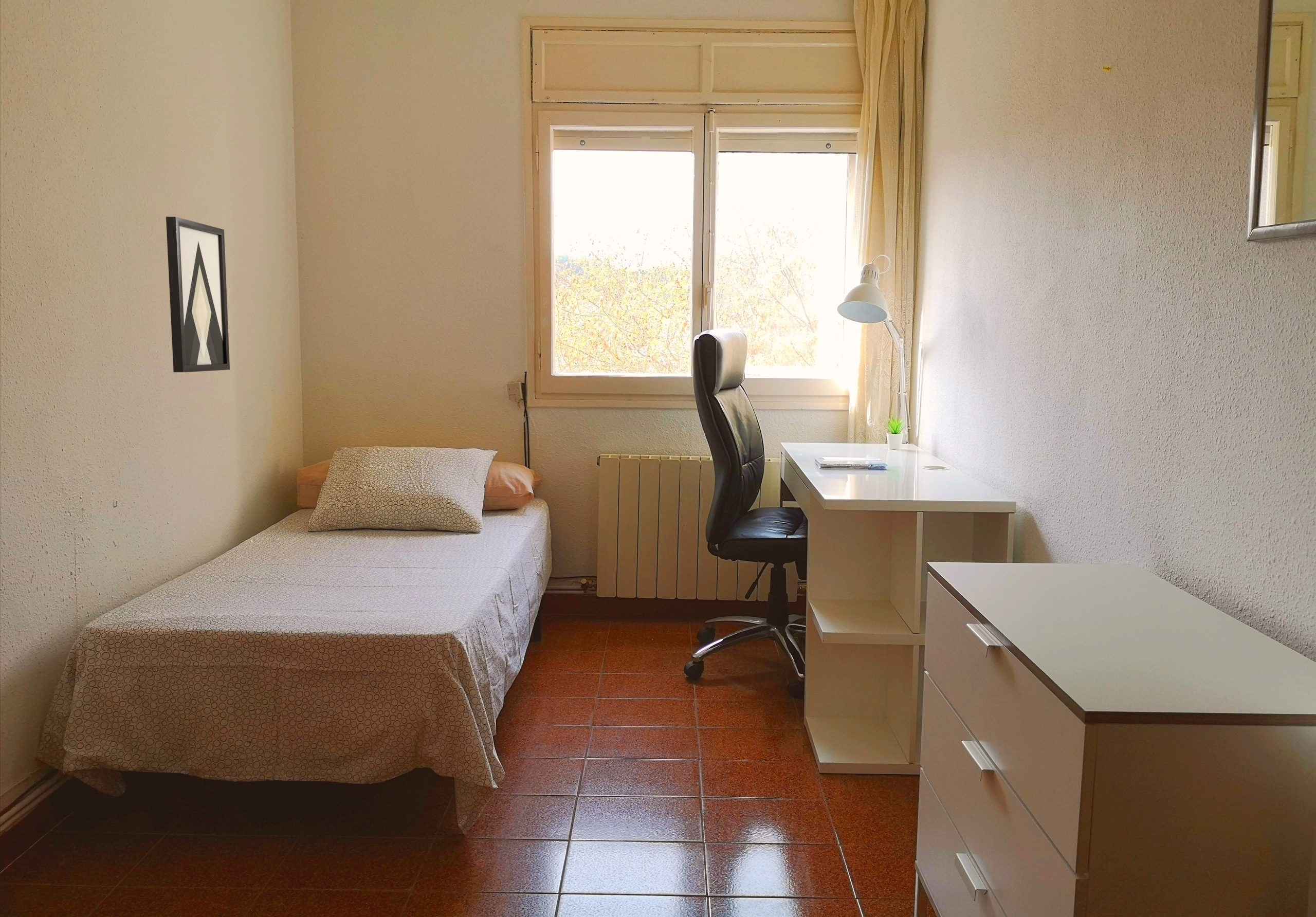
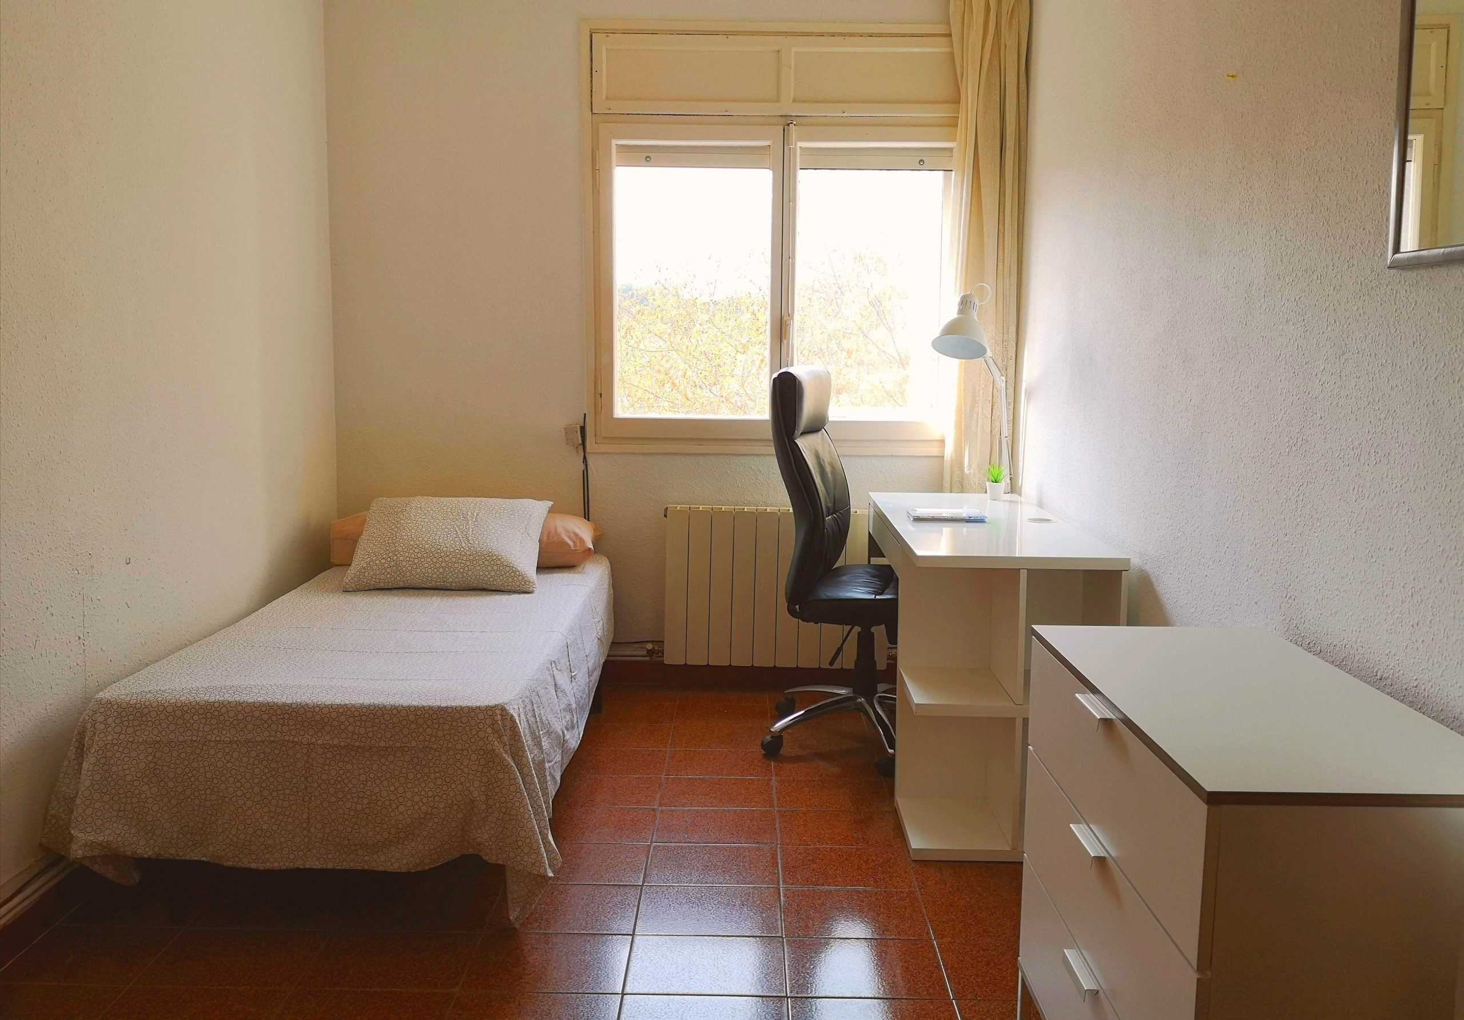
- wall art (200, 298)
